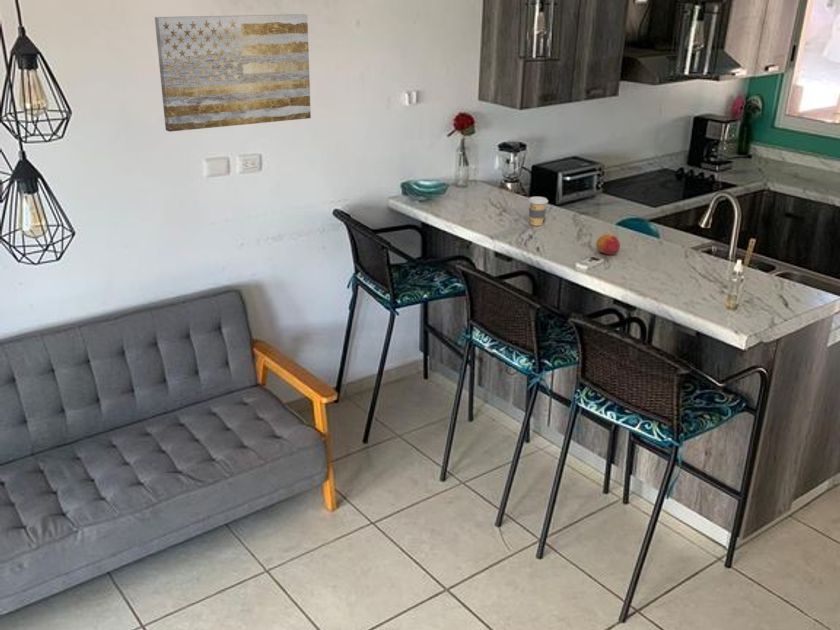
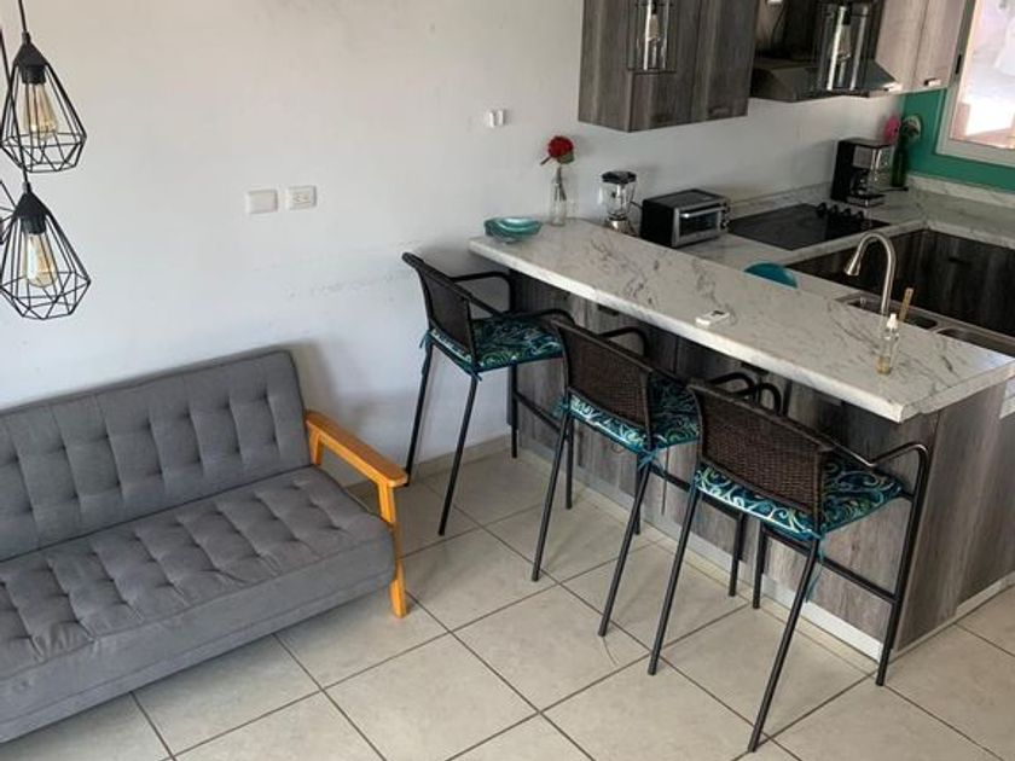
- wall art (238, 71)
- fruit (607, 244)
- coffee cup (537, 211)
